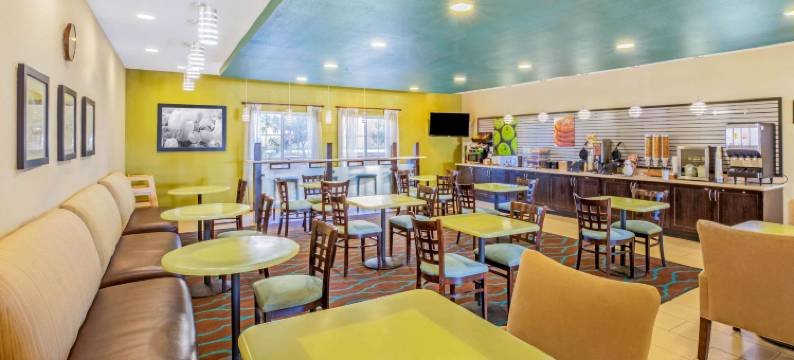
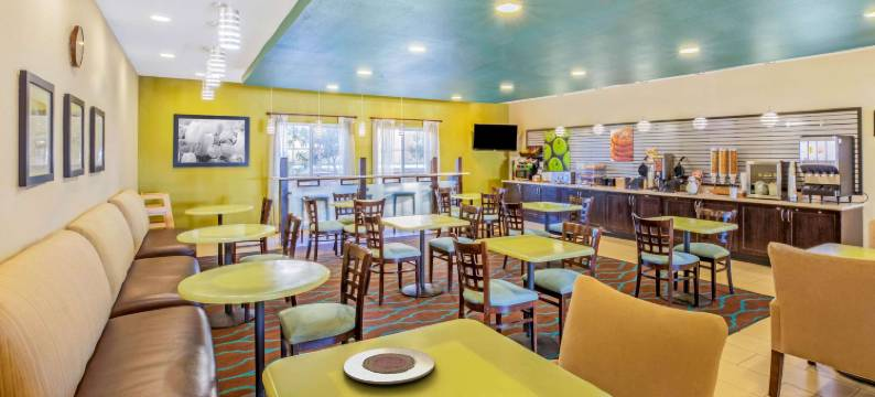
+ plate (389, 363)
